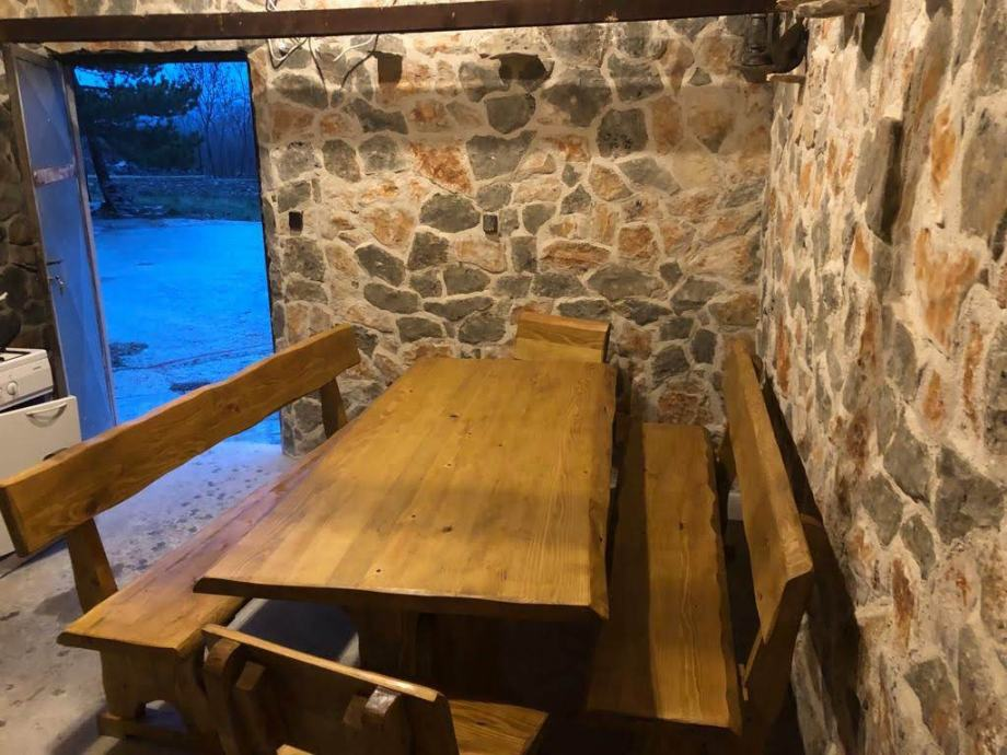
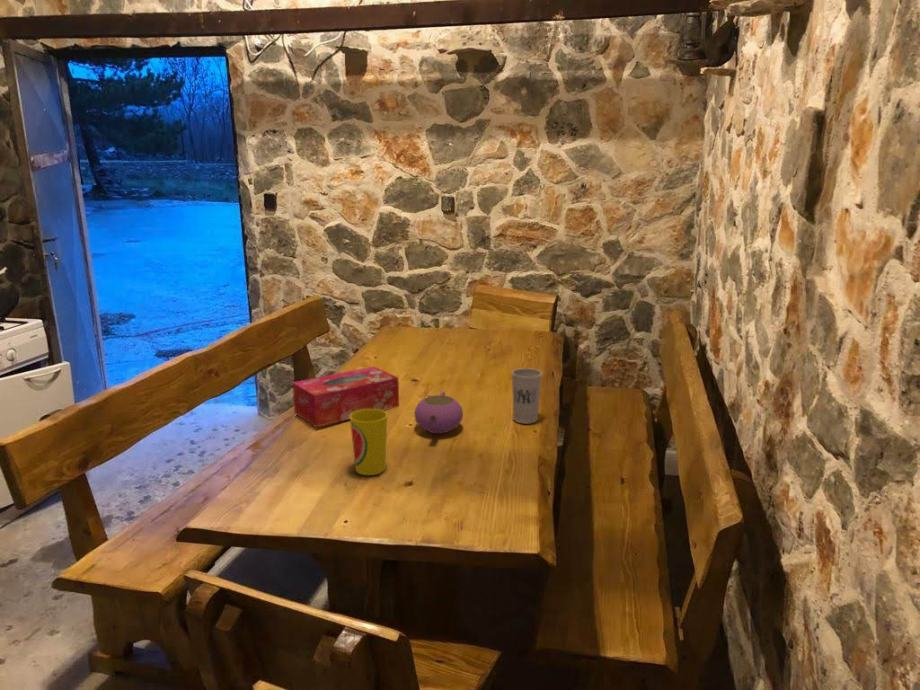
+ tissue box (346, 394)
+ cup (369, 442)
+ teapot (438, 415)
+ cup (526, 396)
